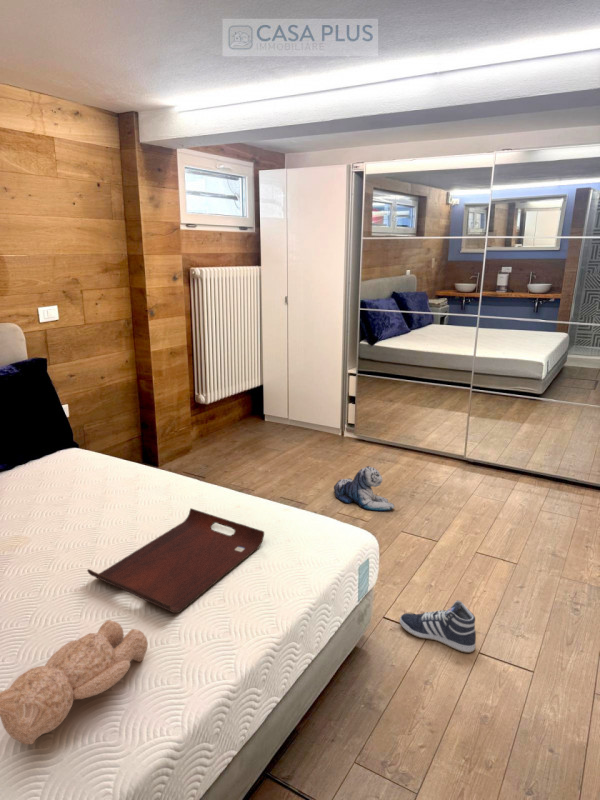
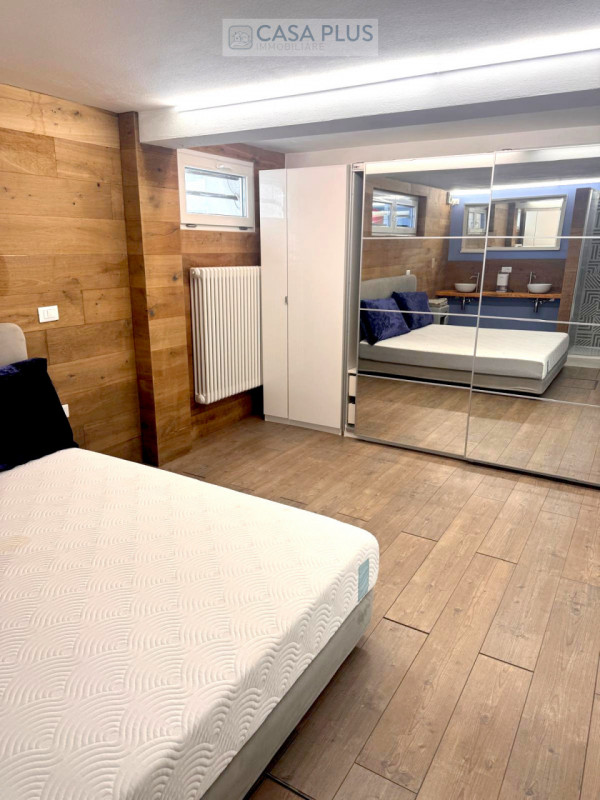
- sneaker (438, 618)
- teddy bear (73, 674)
- plush toy (364, 482)
- serving tray (182, 555)
